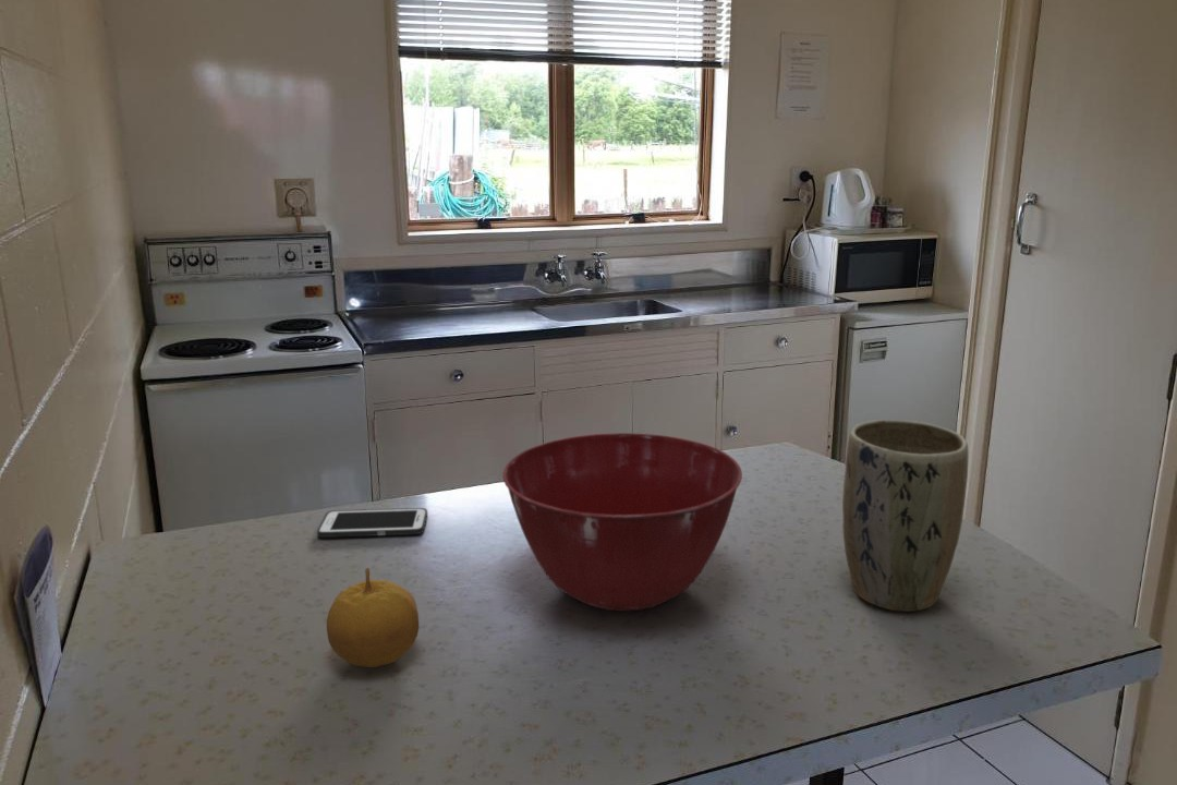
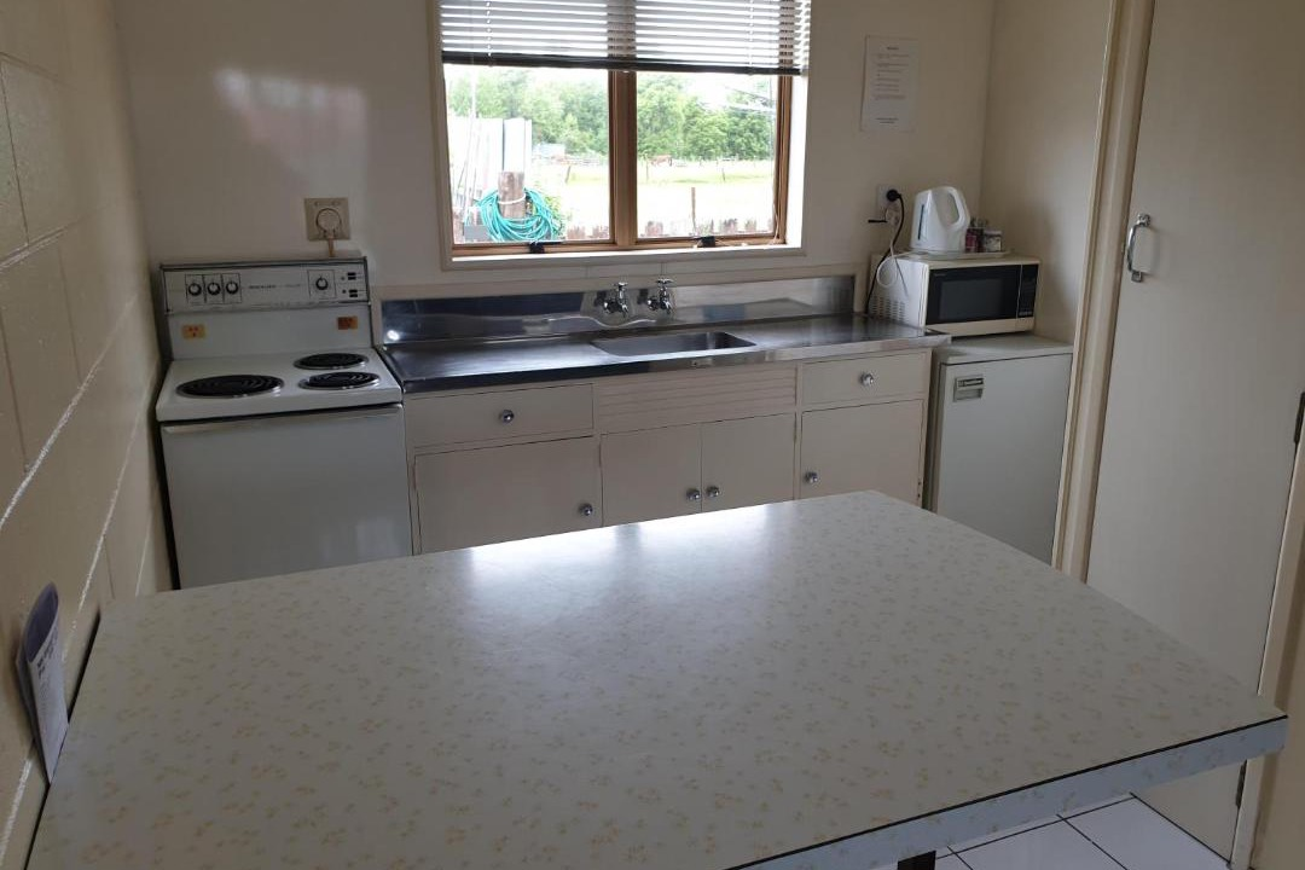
- fruit (372, 613)
- mixing bowl (621, 527)
- plant pot (900, 516)
- cell phone (374, 522)
